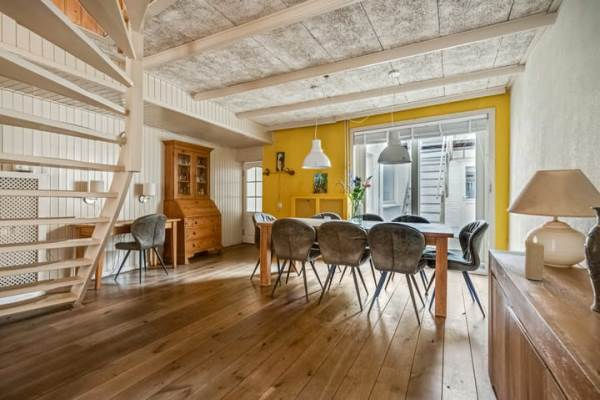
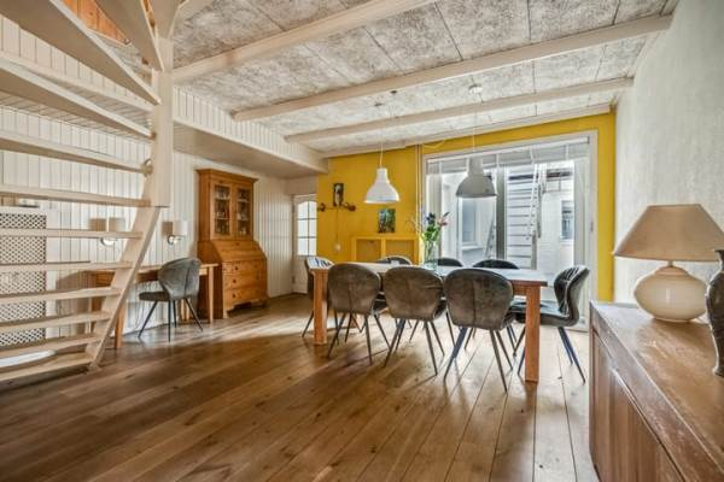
- candle (534, 256)
